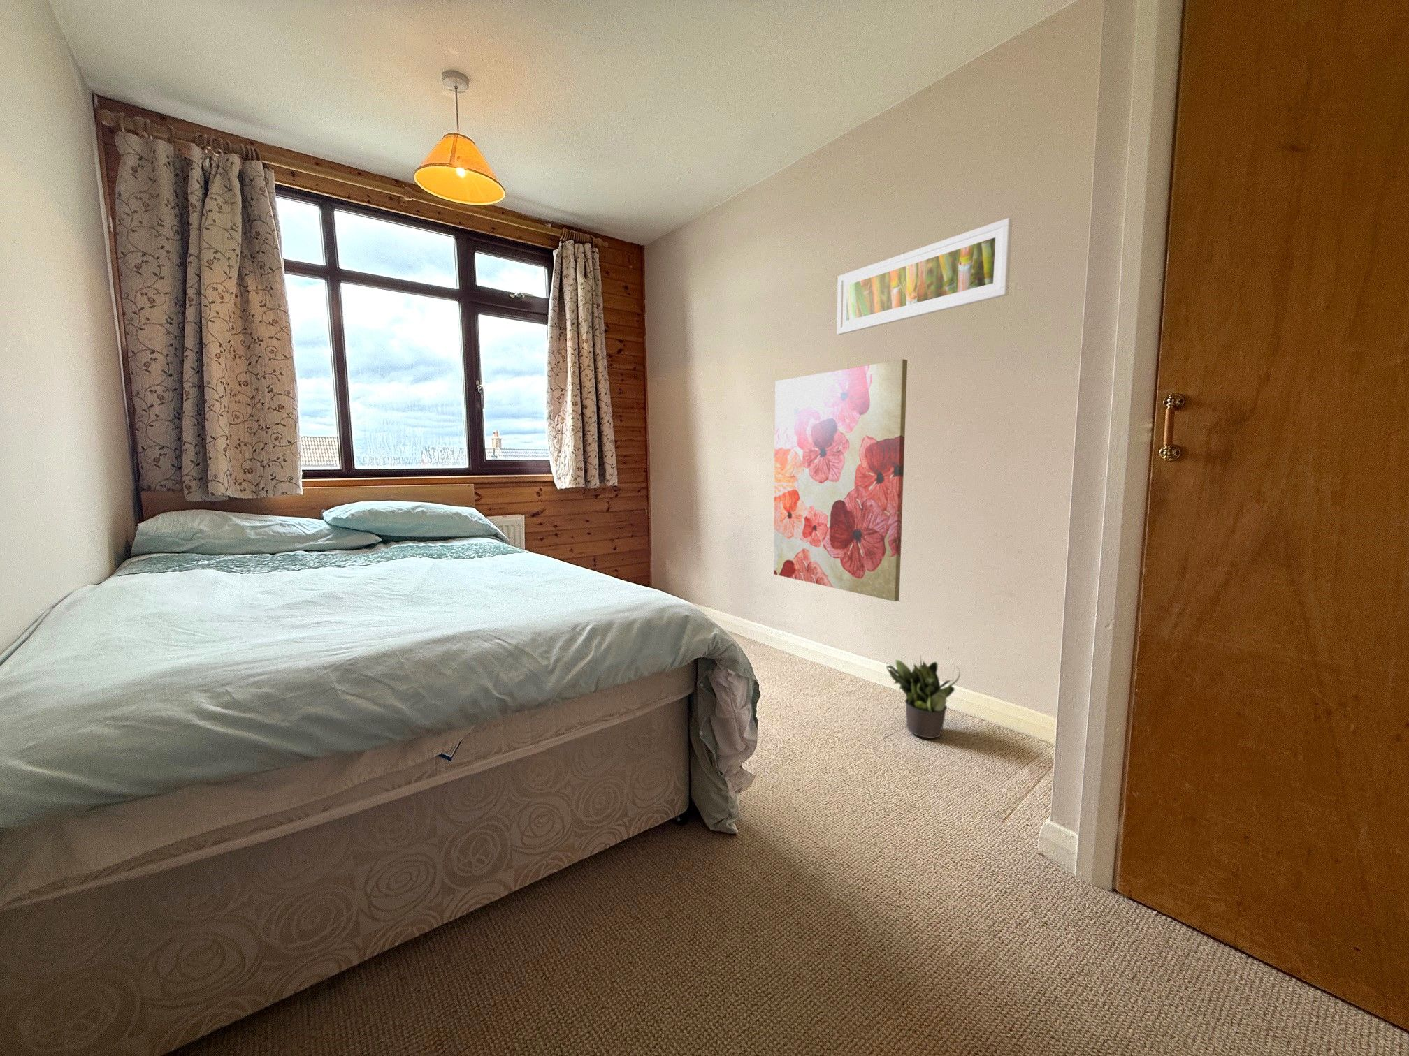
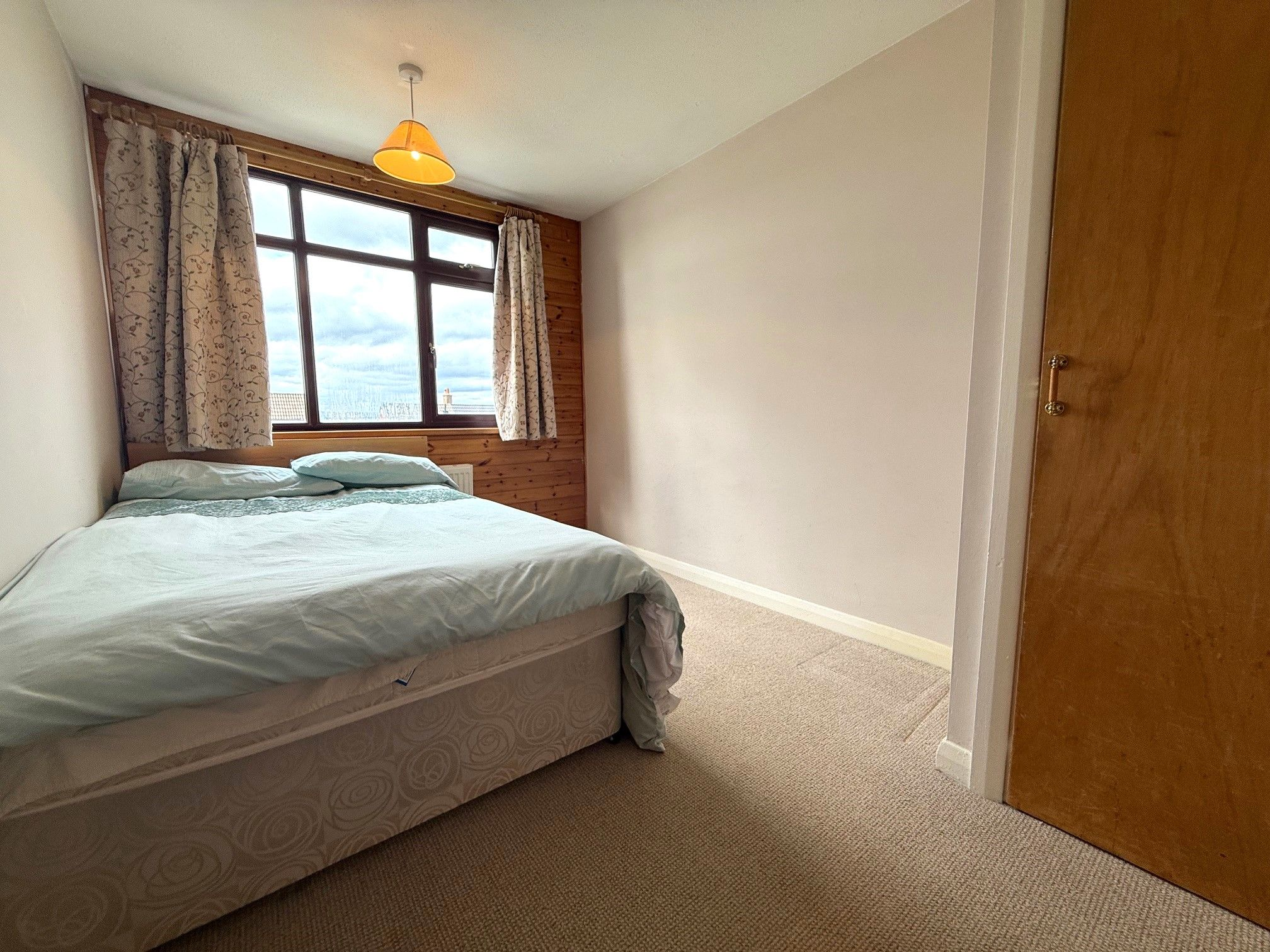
- potted plant (921, 690)
- wall art (832, 480)
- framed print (912, 284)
